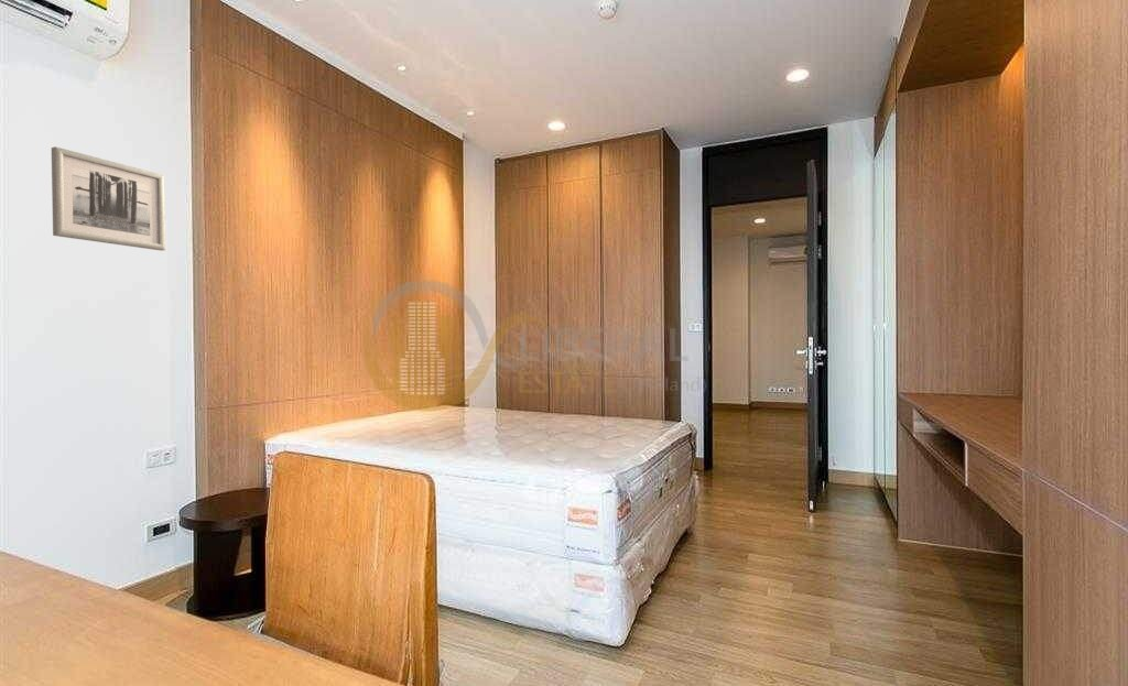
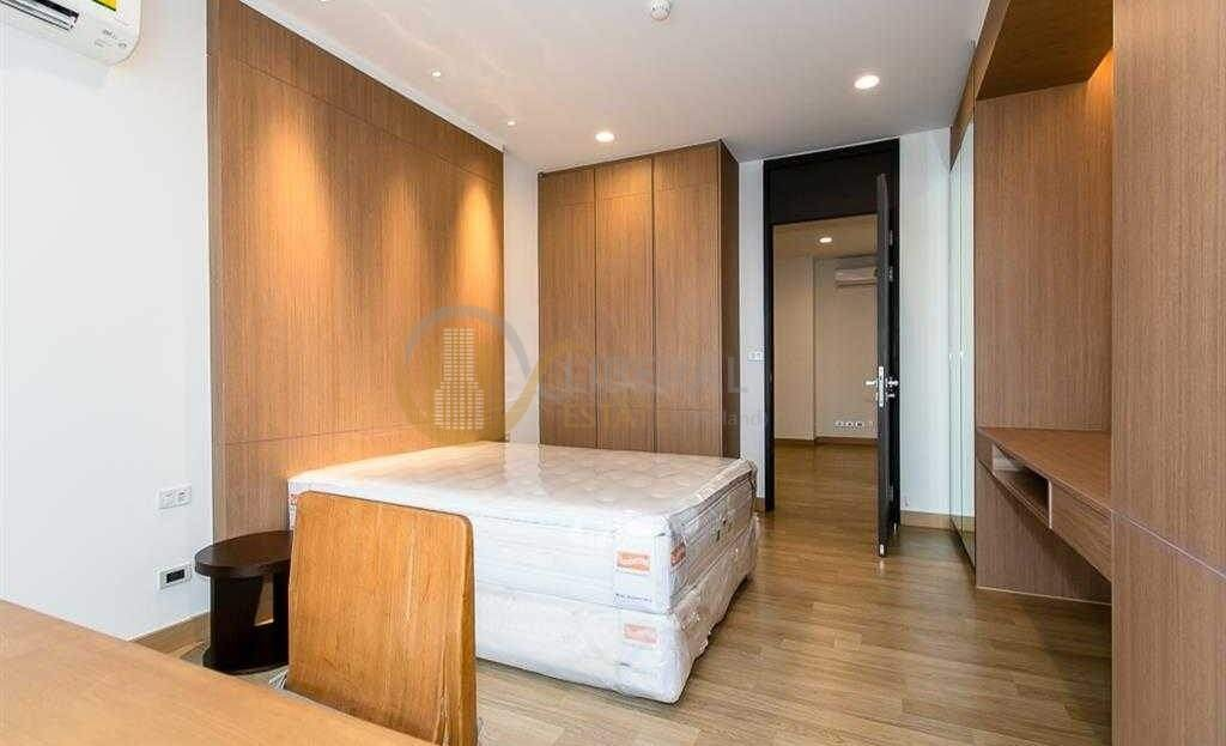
- wall art (112, 203)
